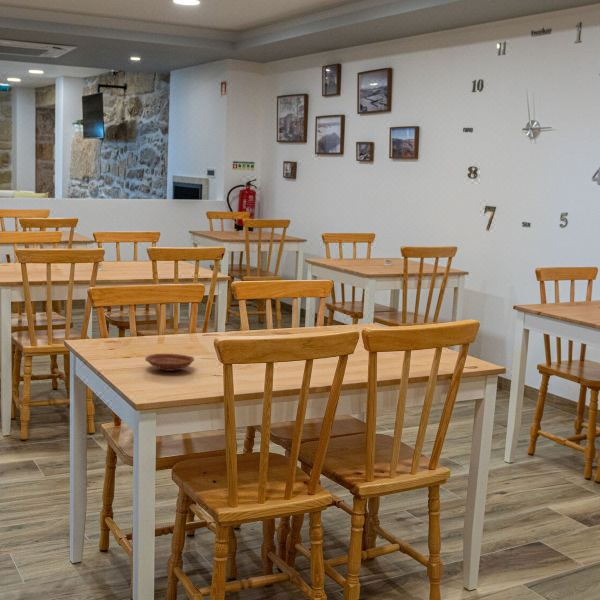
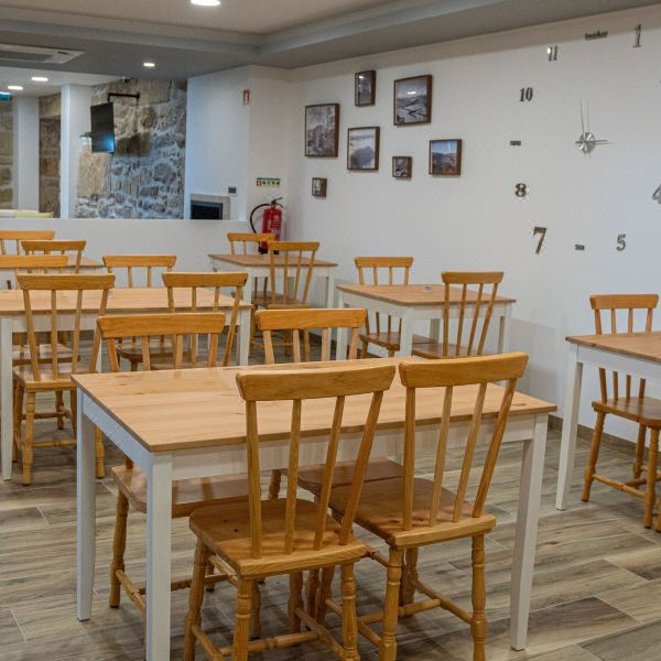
- plate (169, 363)
